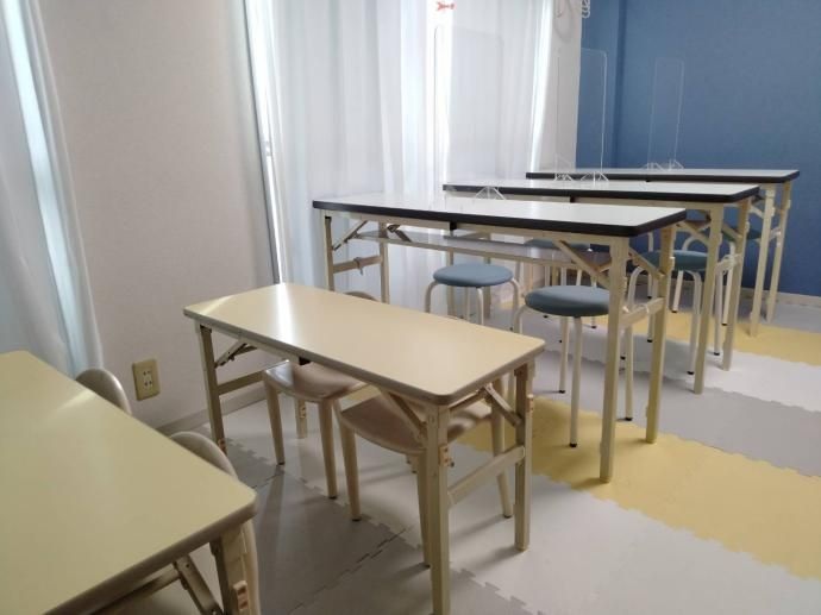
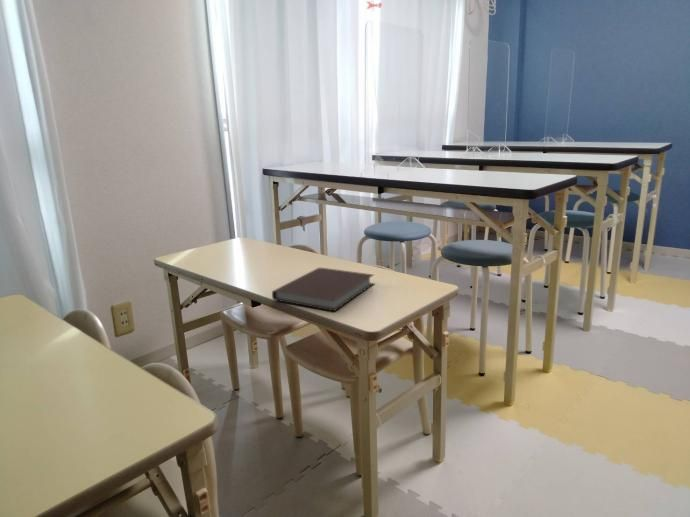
+ notebook (325, 286)
